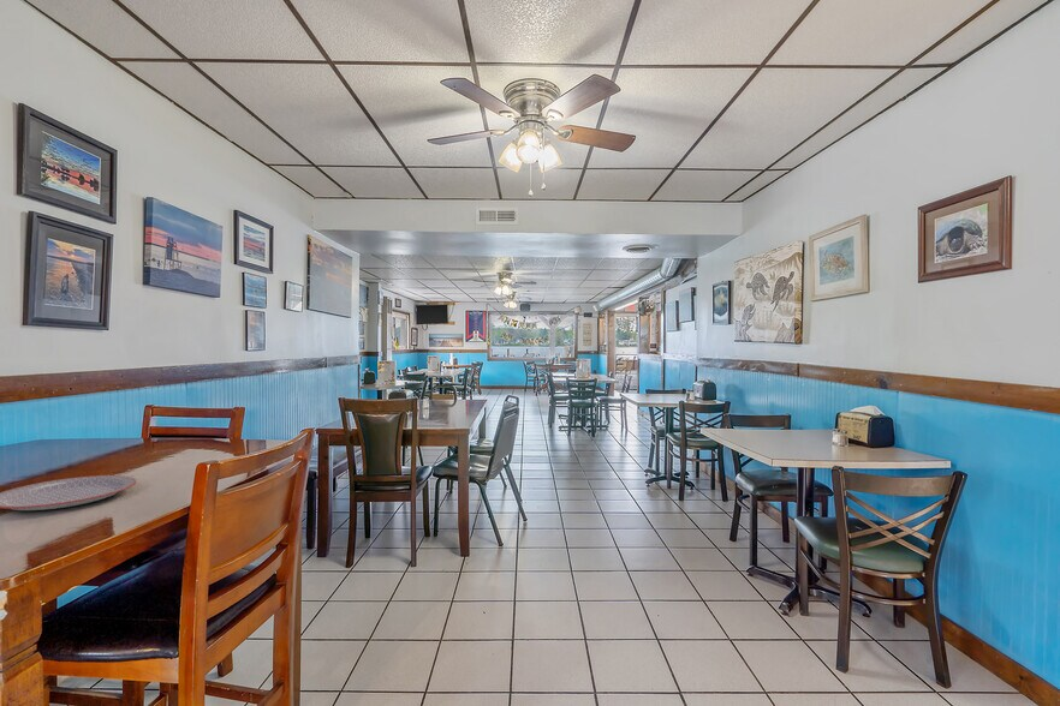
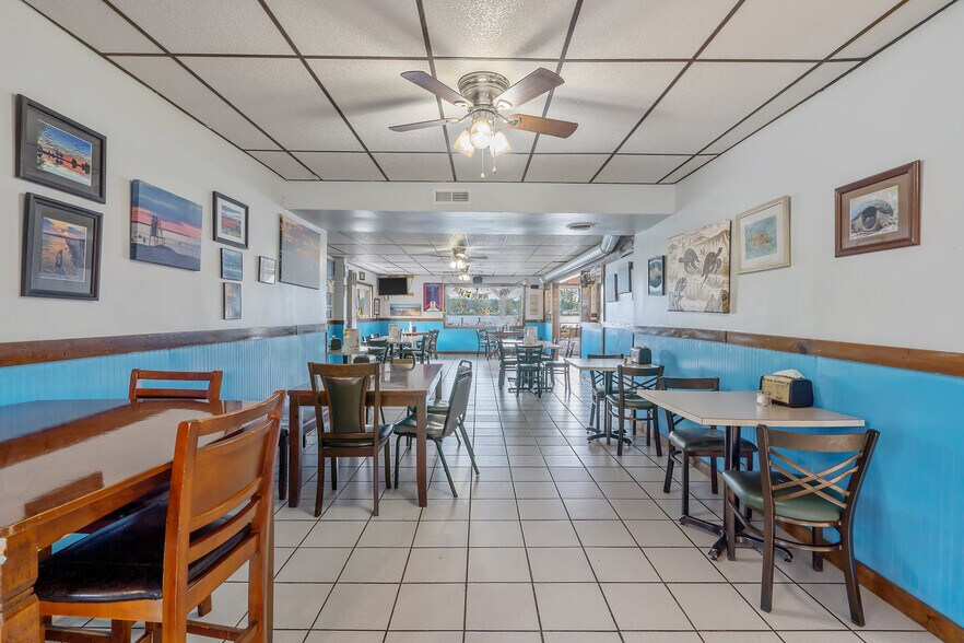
- plate (66, 493)
